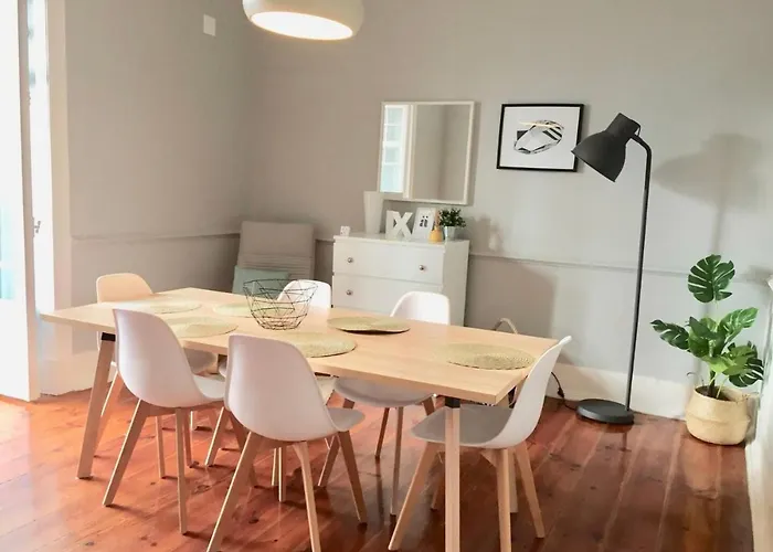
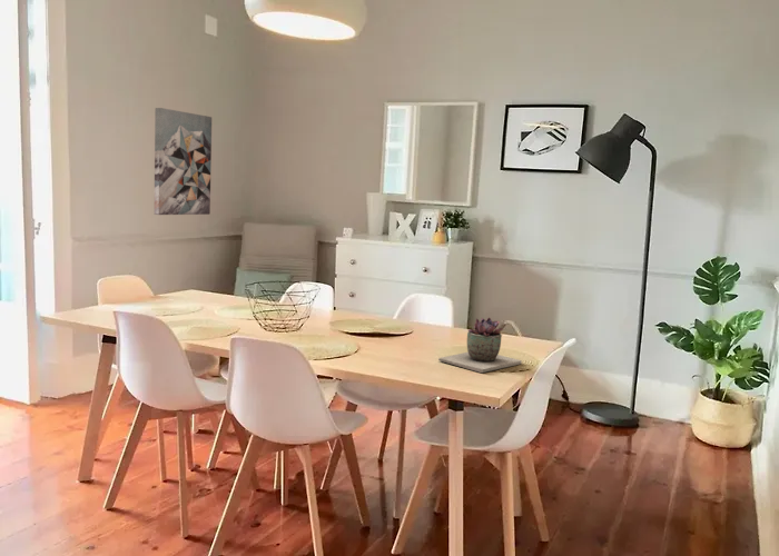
+ succulent plant (481, 339)
+ wall art (184, 163)
